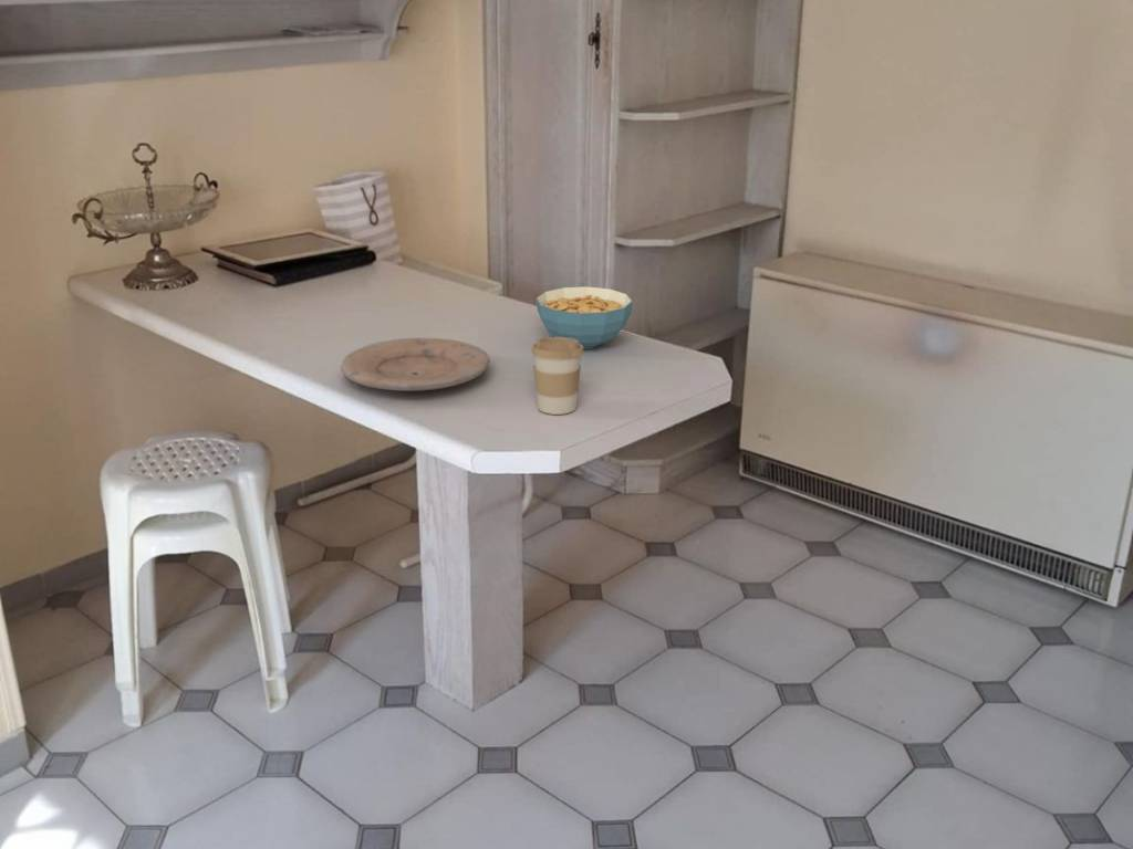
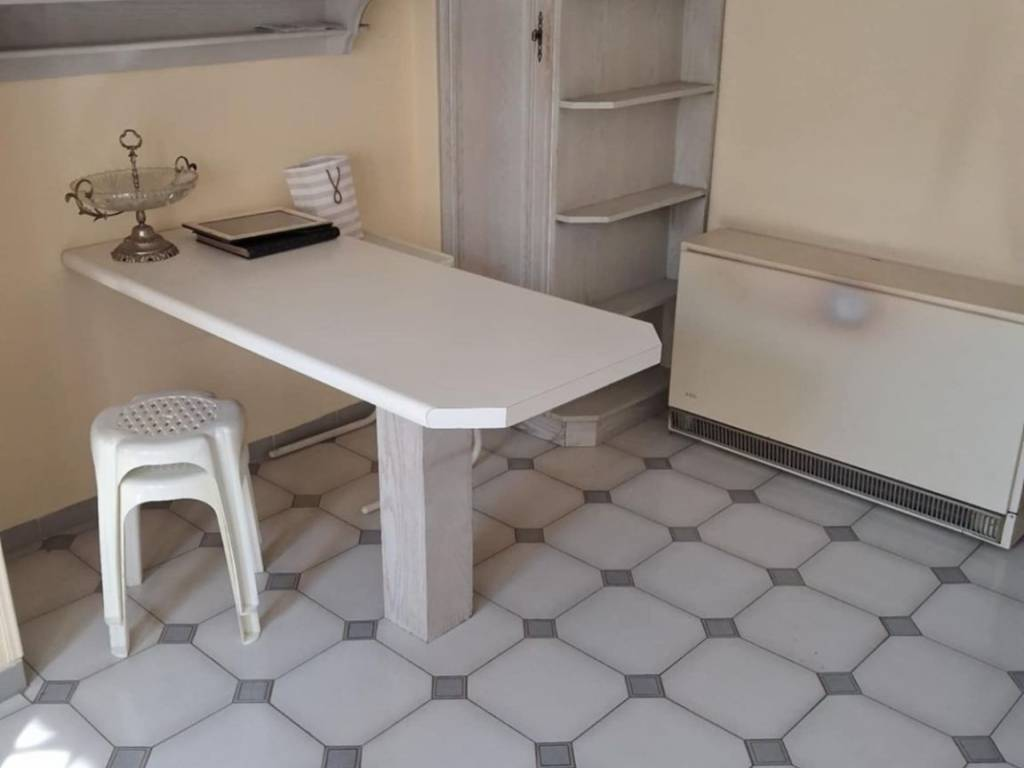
- plate (416, 368)
- cereal bowl (583, 322)
- coffee cup (557, 373)
